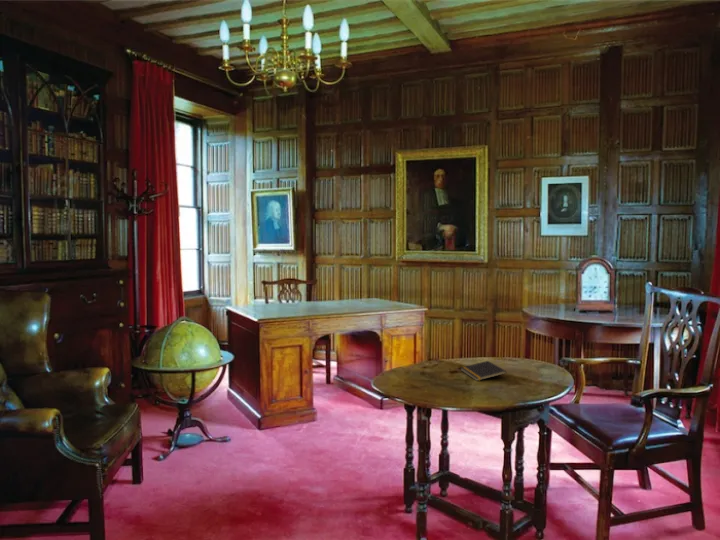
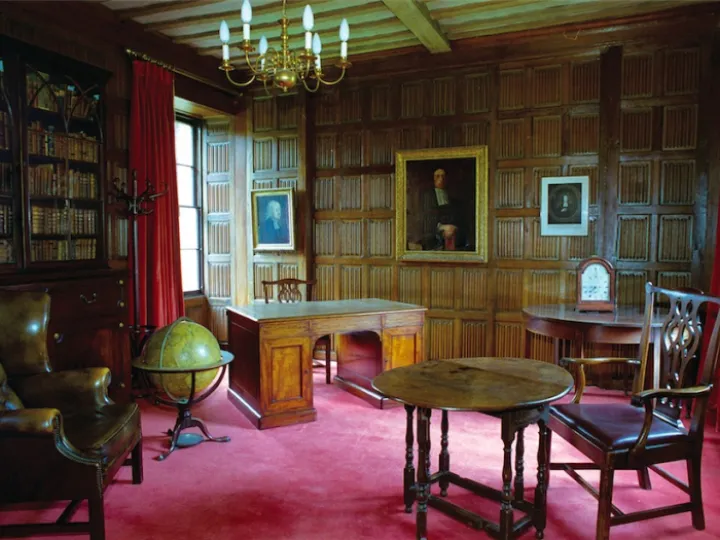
- notepad (482, 370)
